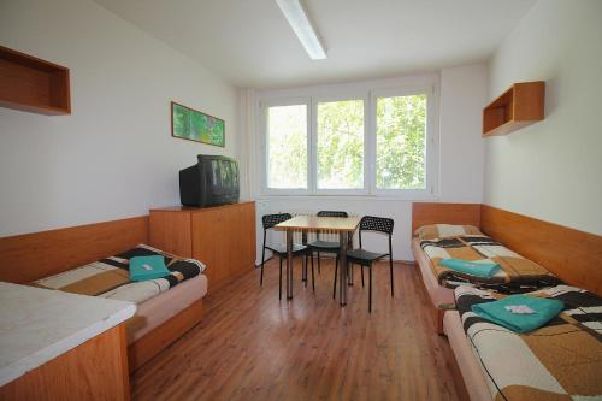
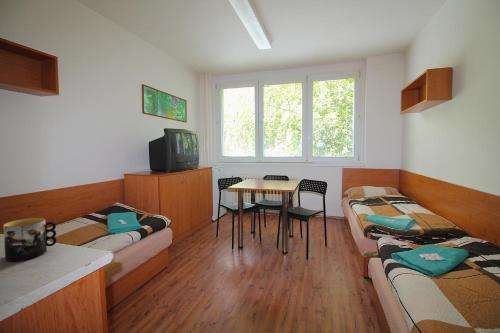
+ mug (31, 237)
